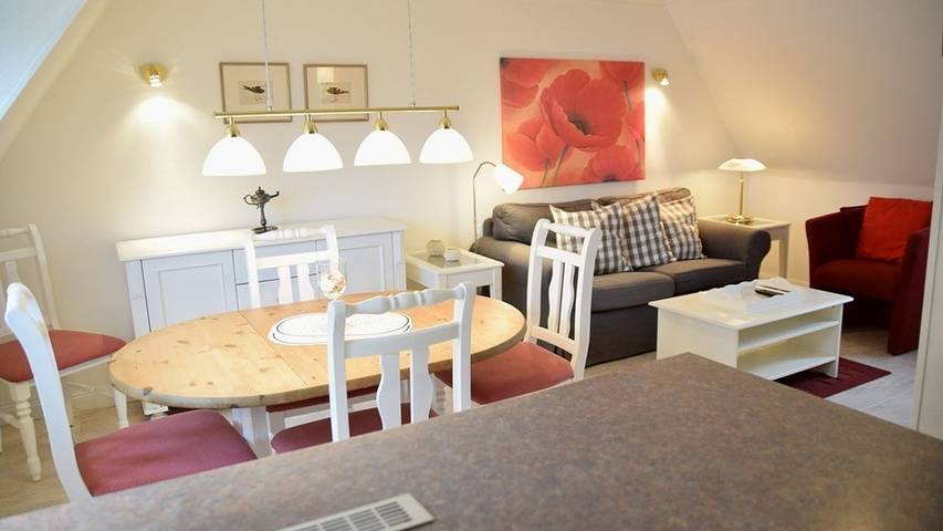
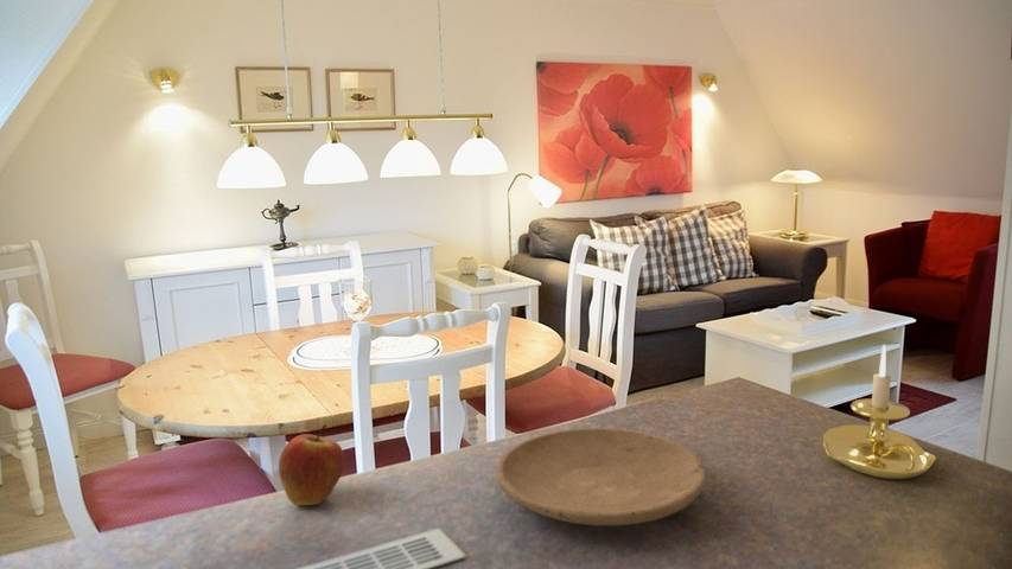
+ plate (599, 480)
+ candle holder (884, 405)
+ apple (311, 463)
